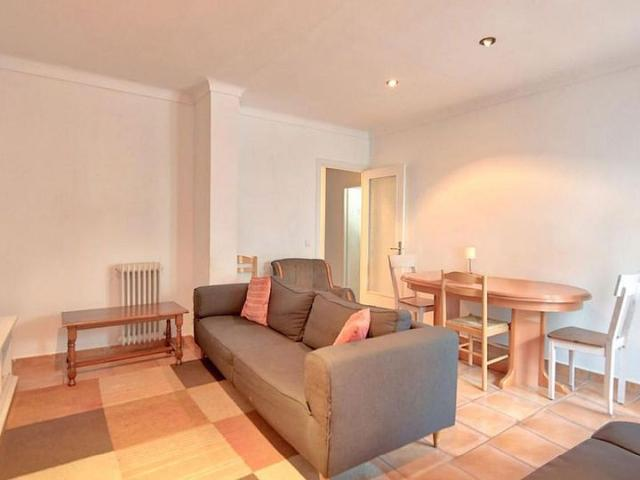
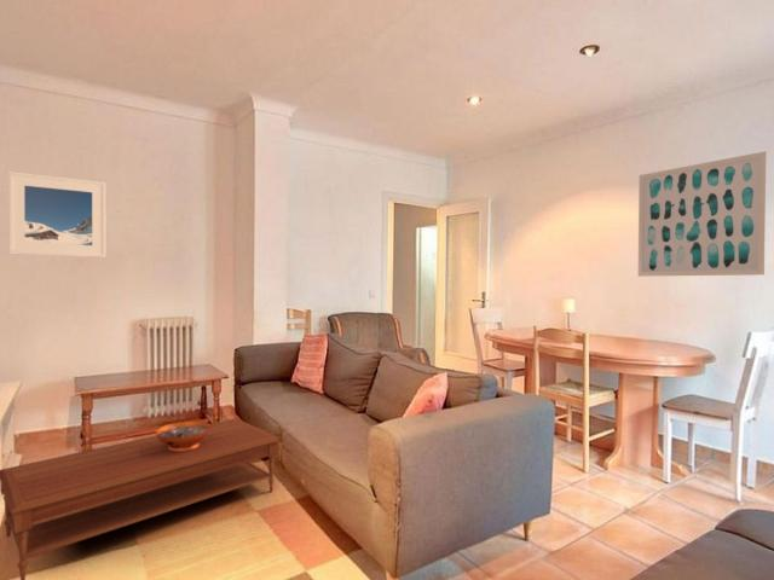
+ wall art (695, 220)
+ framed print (59, 216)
+ decorative bowl (184, 436)
+ coffee table (152, 482)
